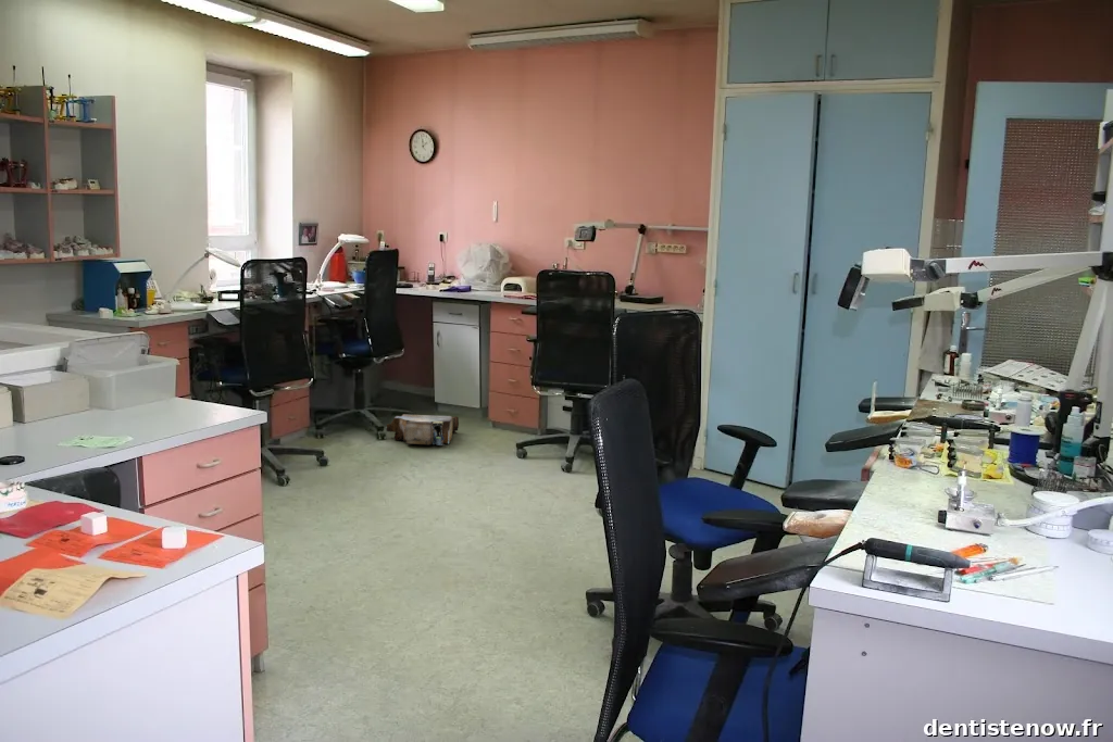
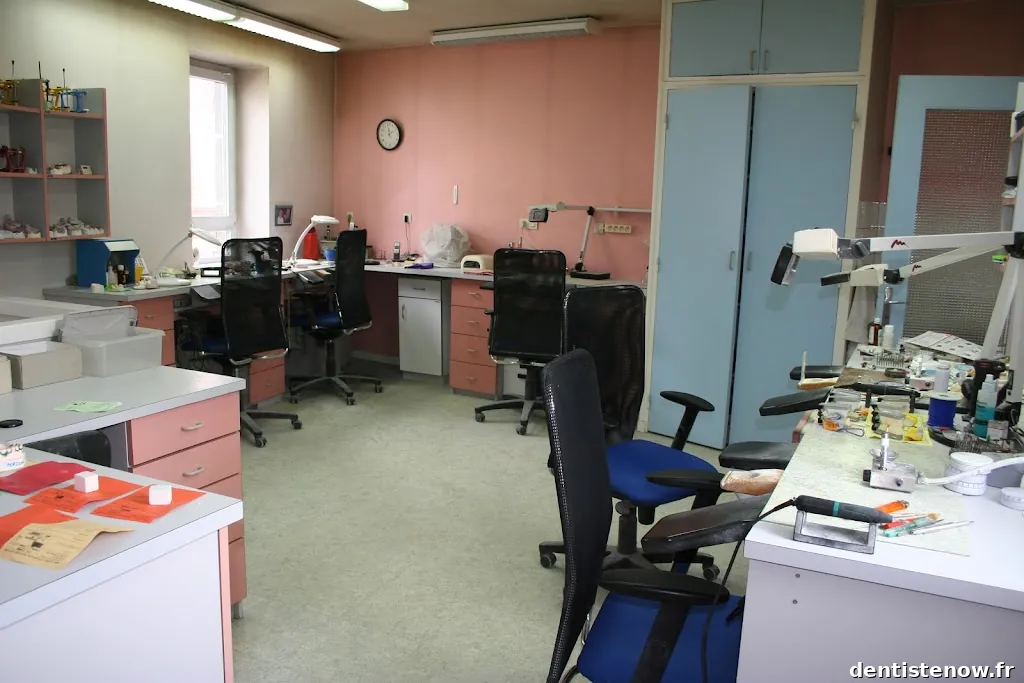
- cardboard box (430, 427)
